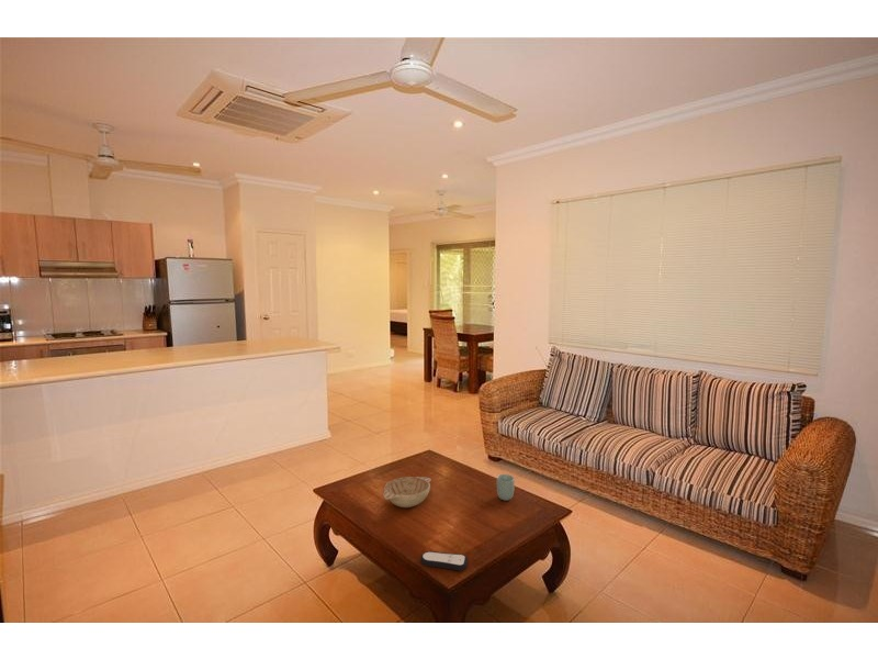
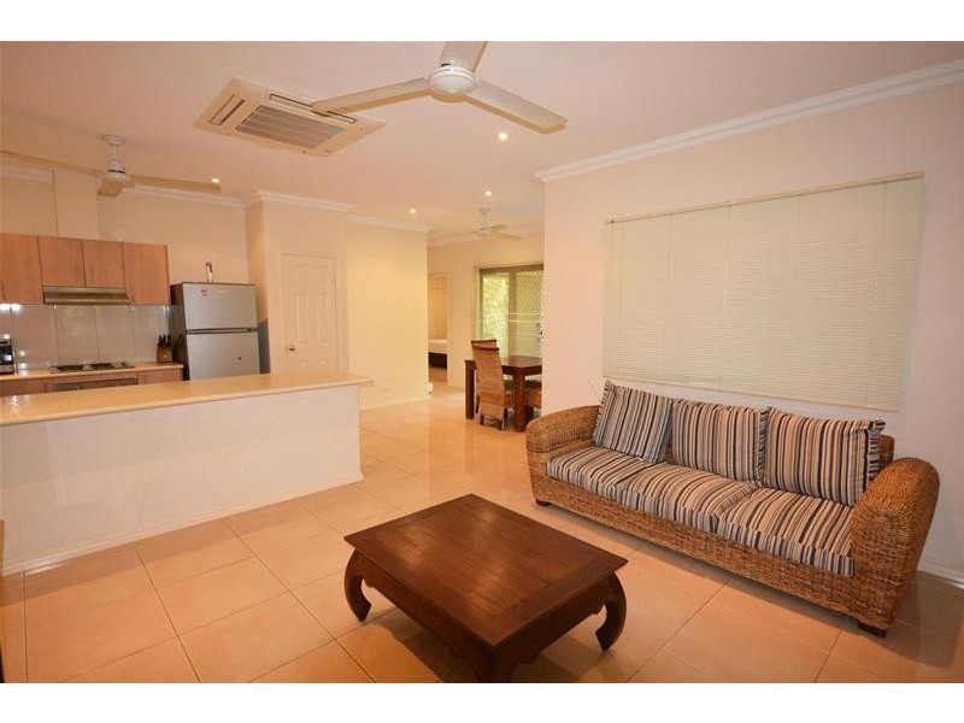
- cup (505, 488)
- decorative bowl (407, 493)
- remote control (443, 559)
